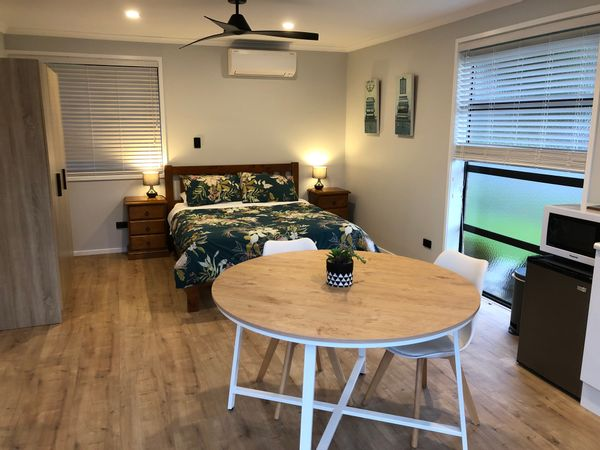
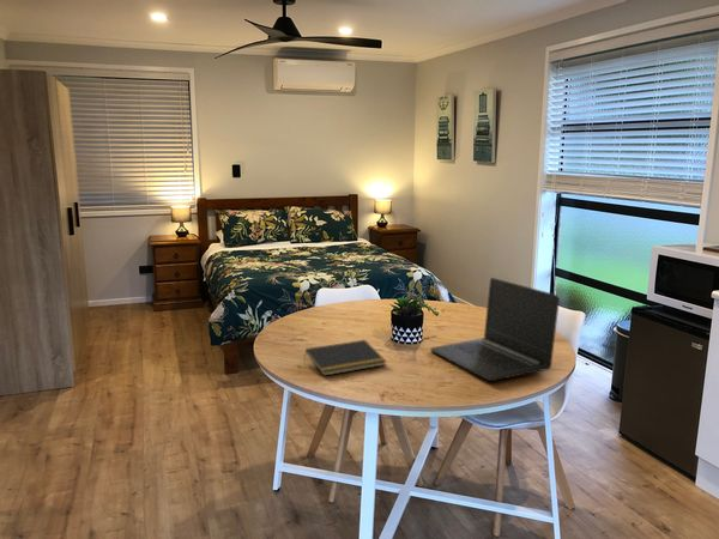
+ laptop (490, 325)
+ notepad (345, 356)
